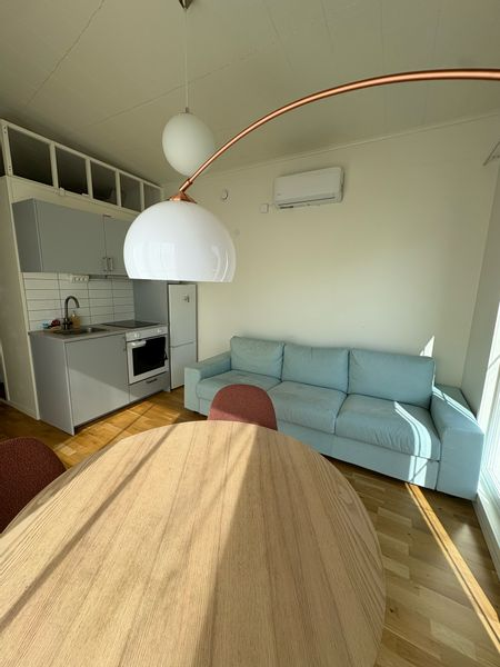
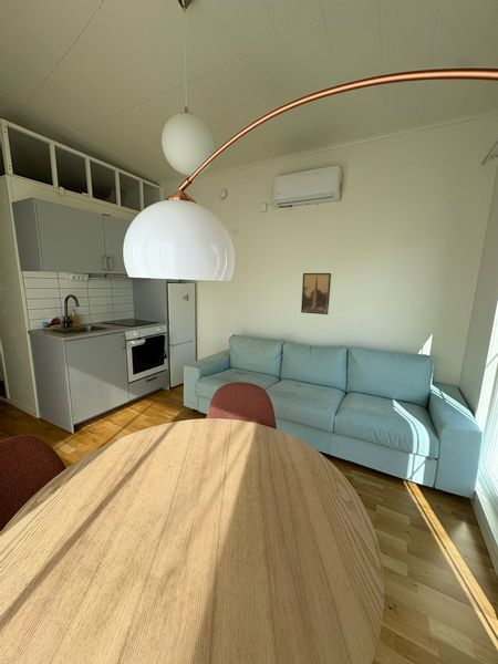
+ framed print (315, 293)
